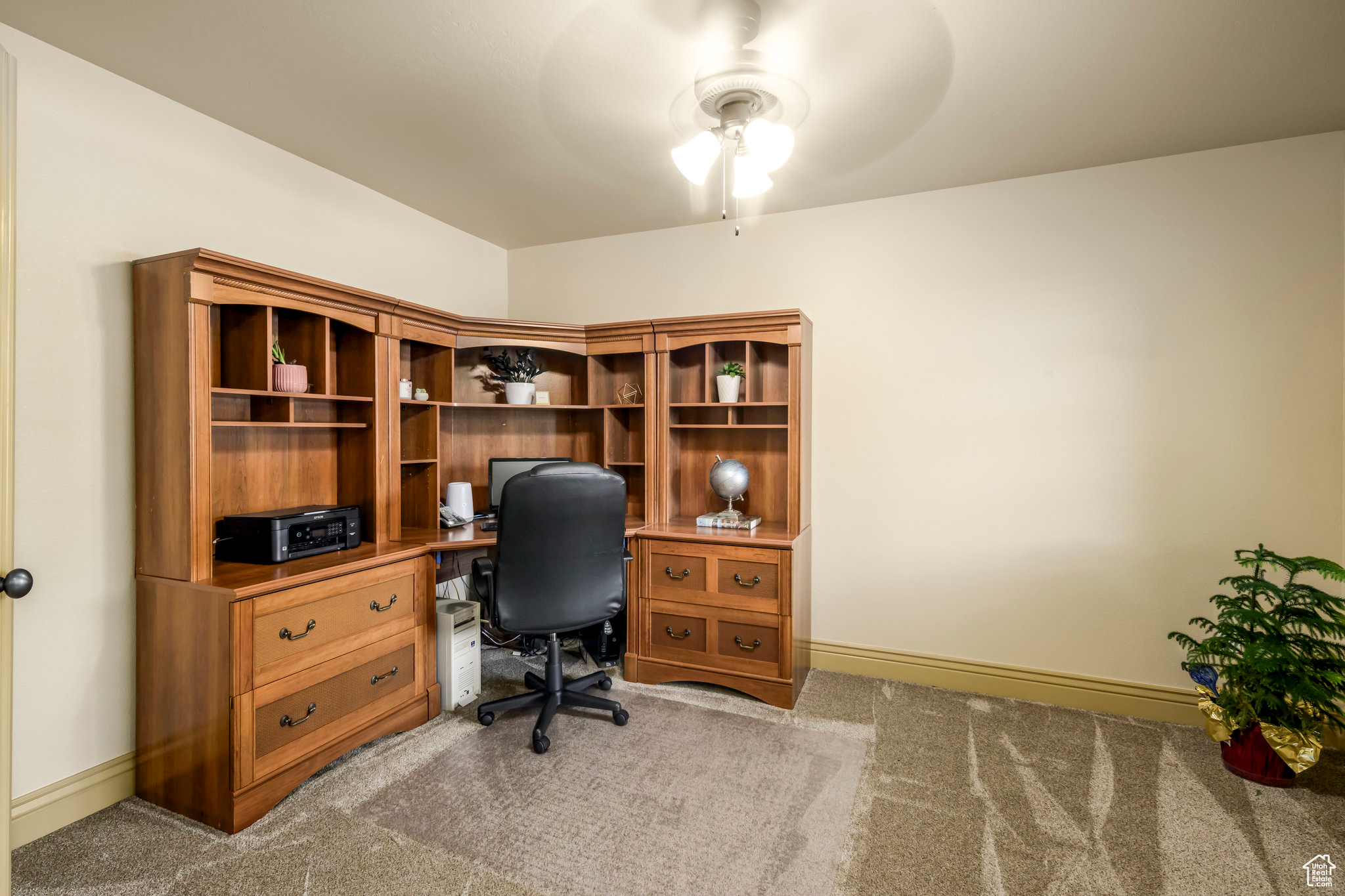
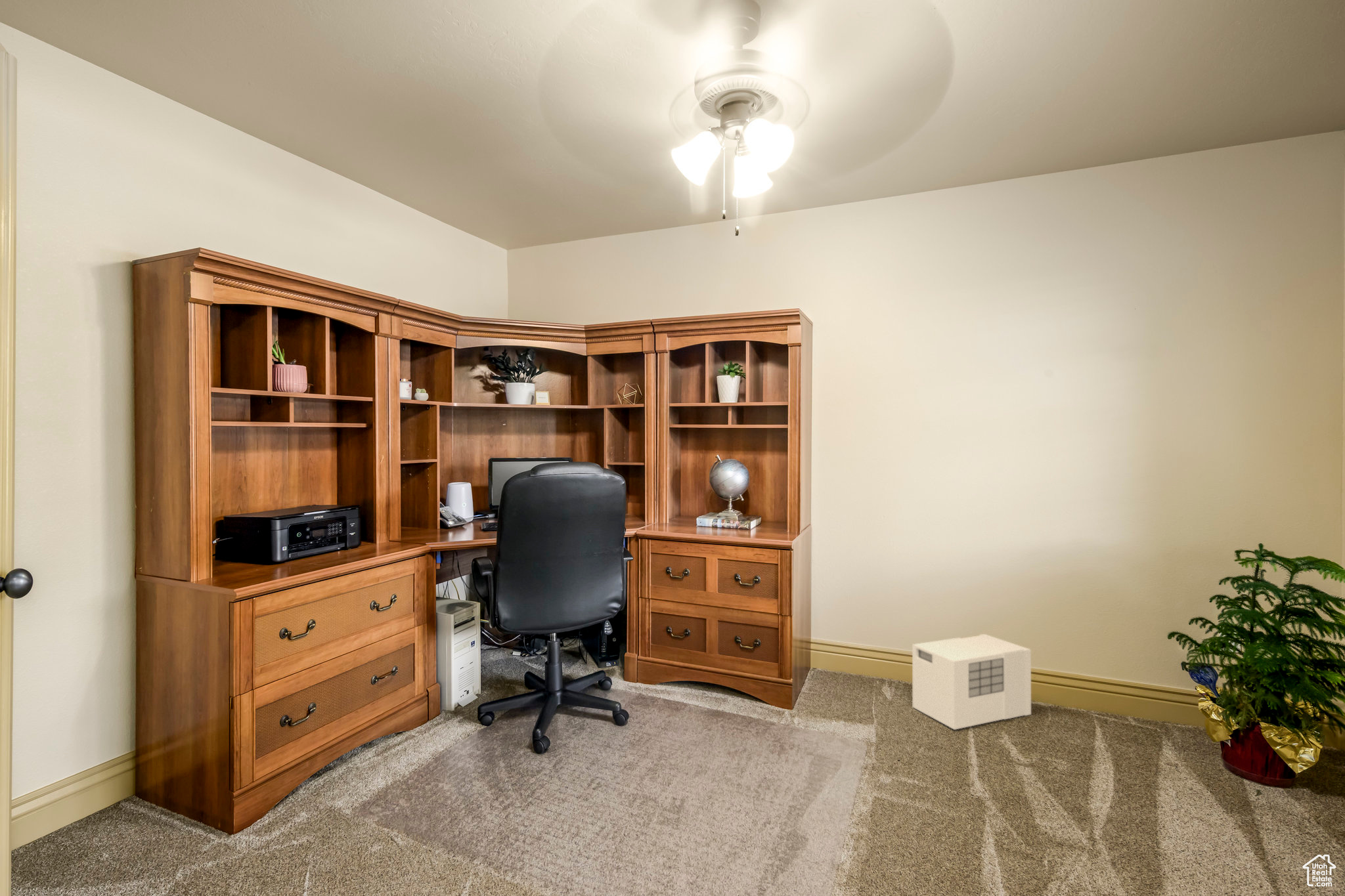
+ storage box (971, 679)
